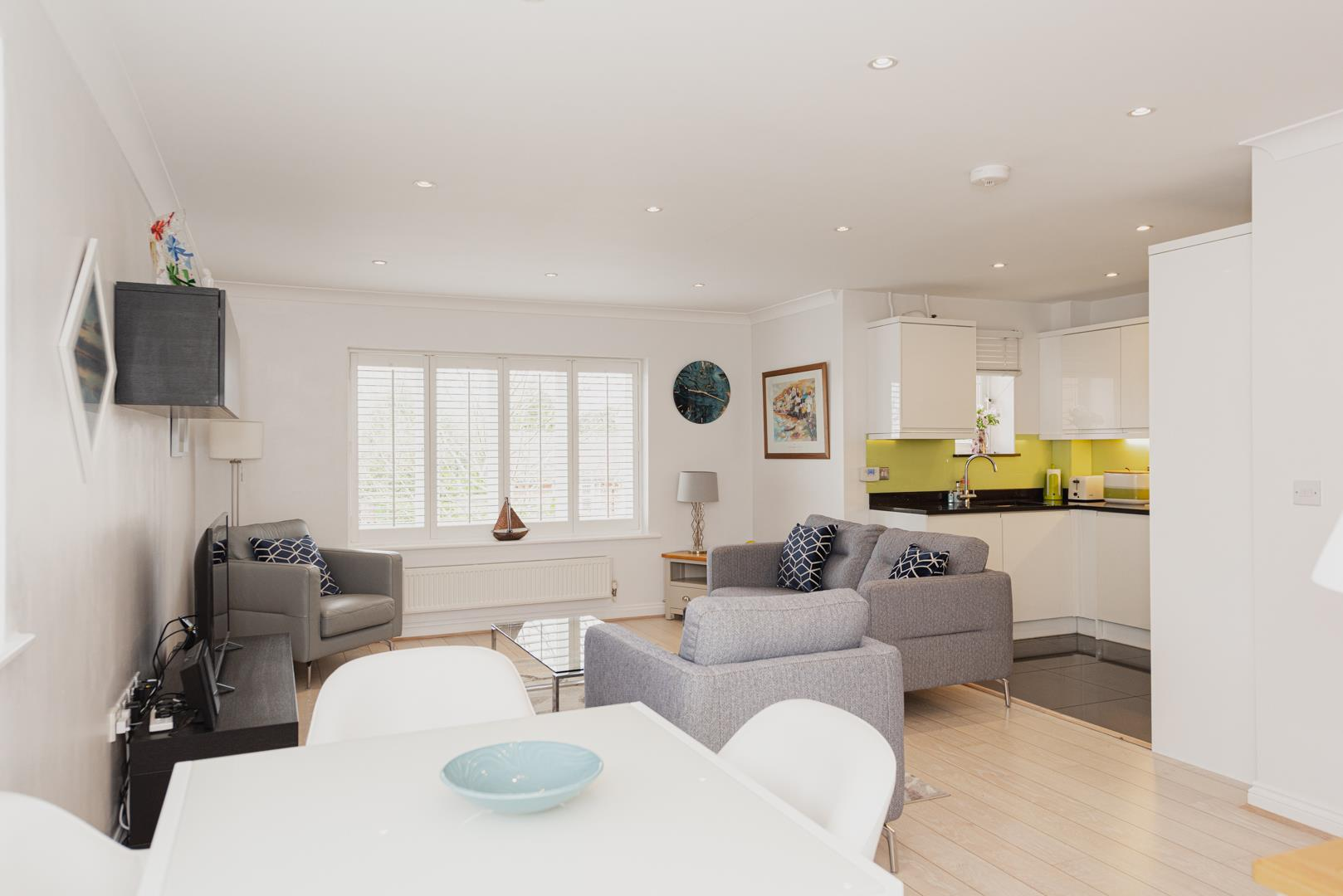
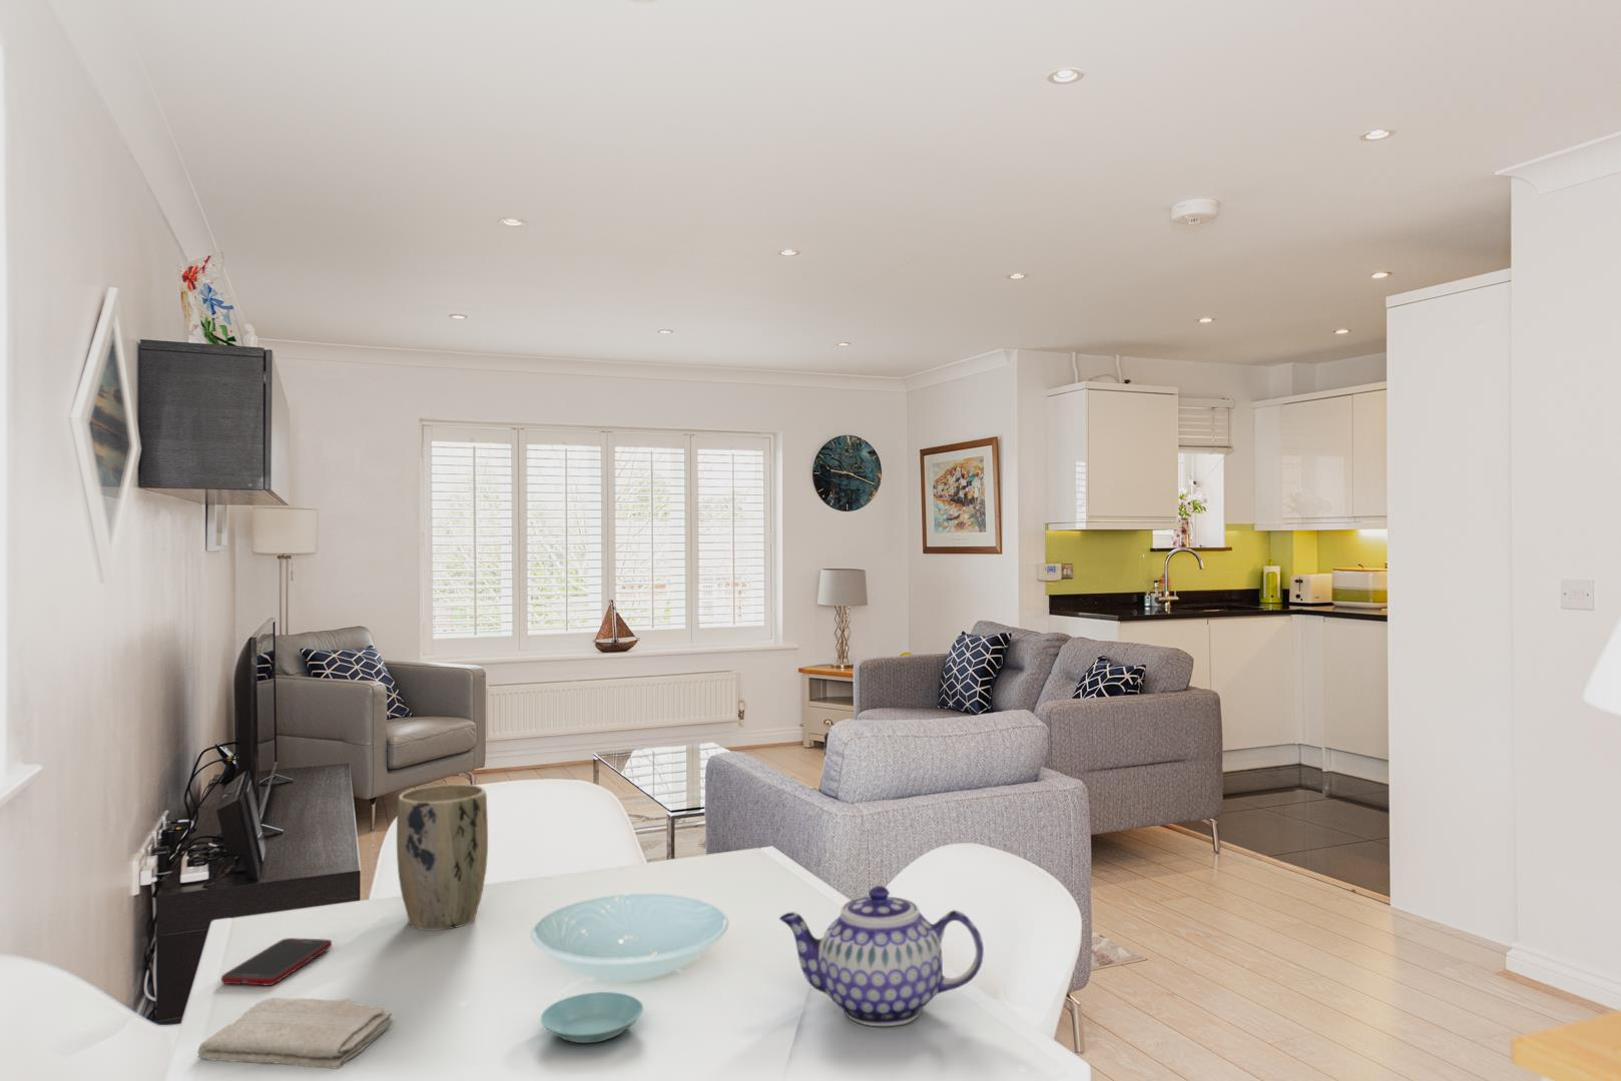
+ washcloth (298, 1032)
+ cell phone (279, 960)
+ saucer (593, 1021)
+ teapot (880, 948)
+ plant pot (442, 857)
